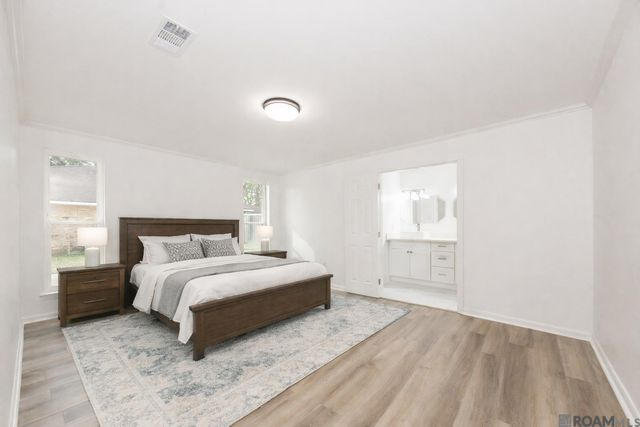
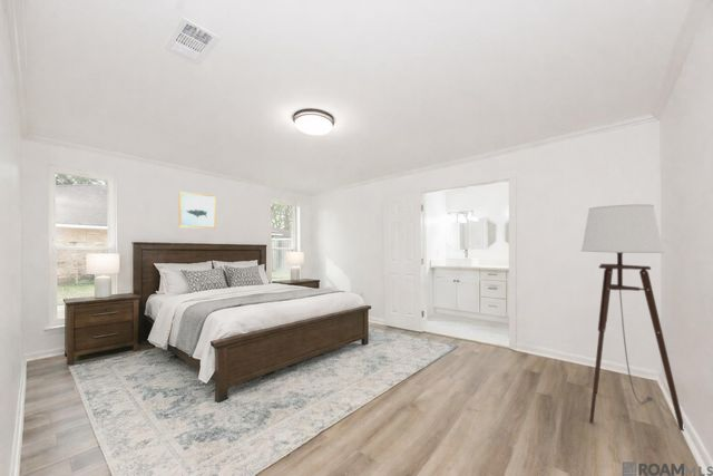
+ floor lamp (622, 309)
+ wall art (197, 211)
